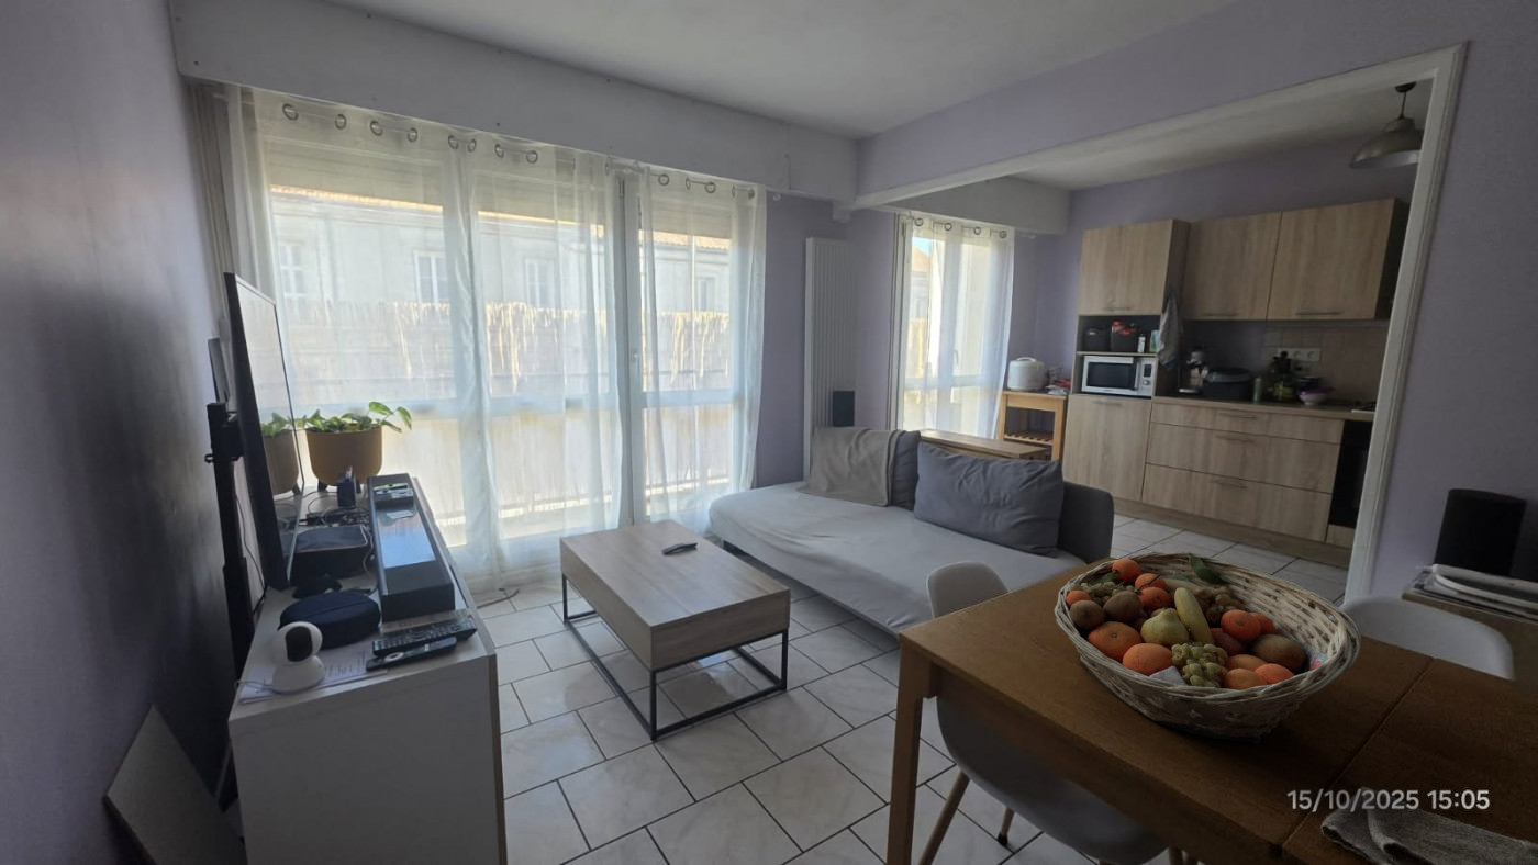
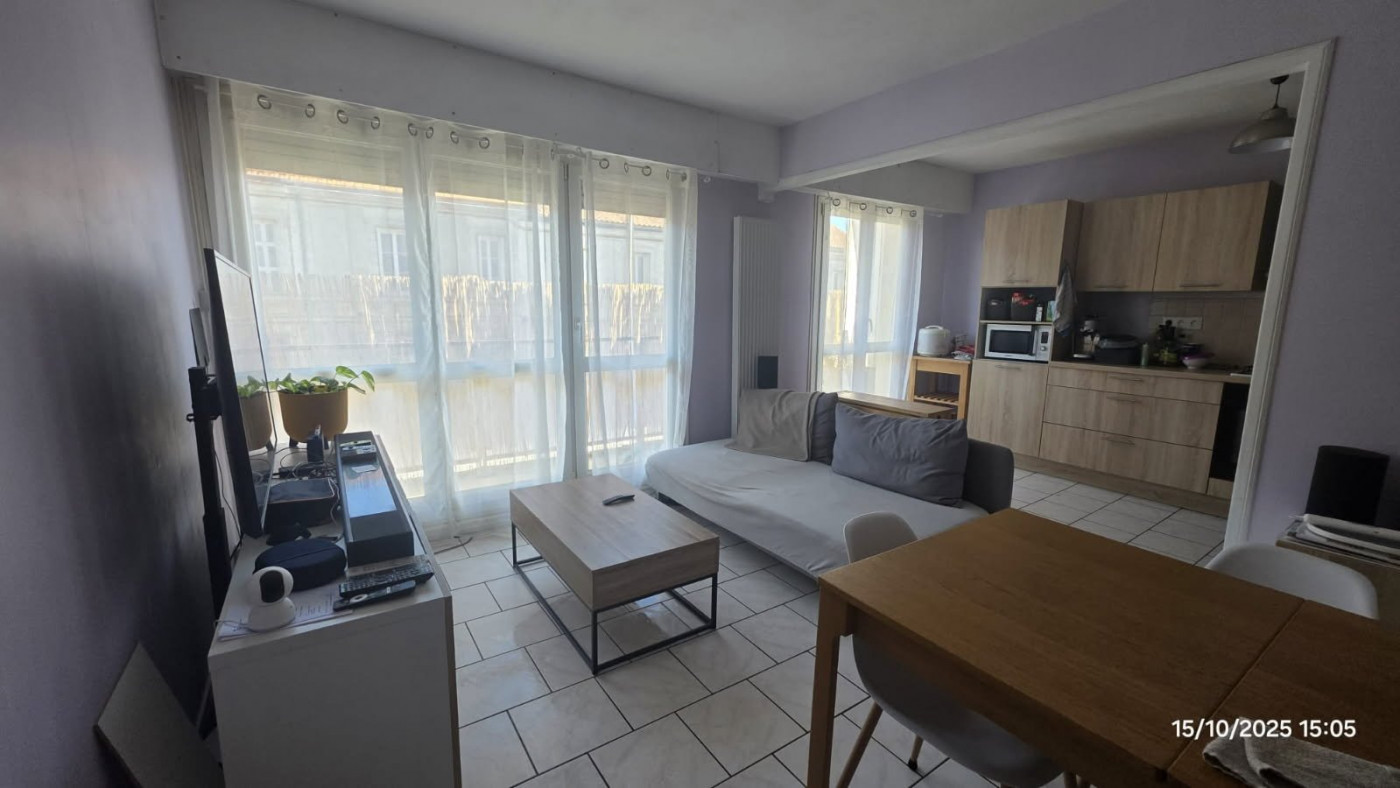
- fruit basket (1183, 631)
